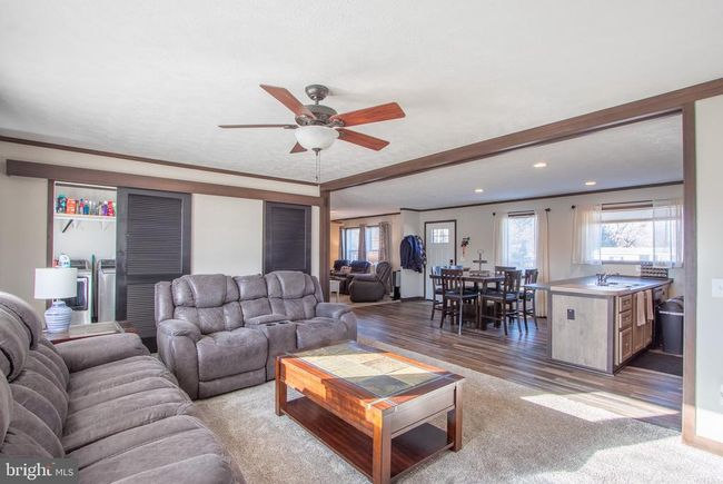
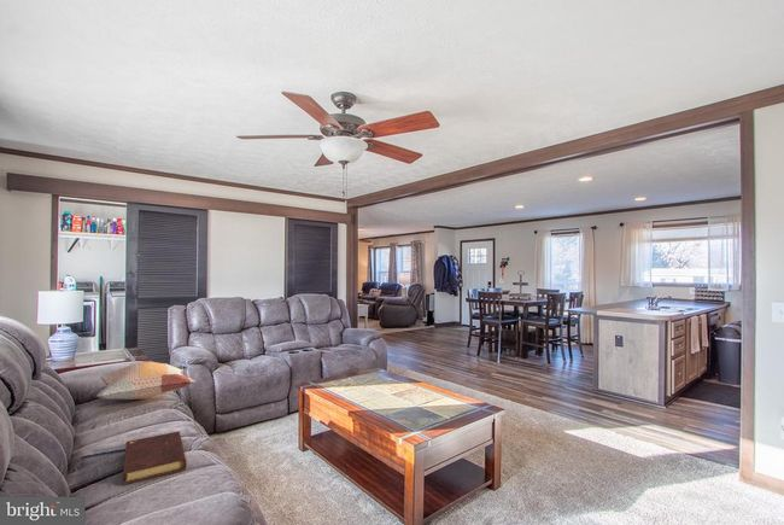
+ decorative pillow (146, 379)
+ book (154, 454)
